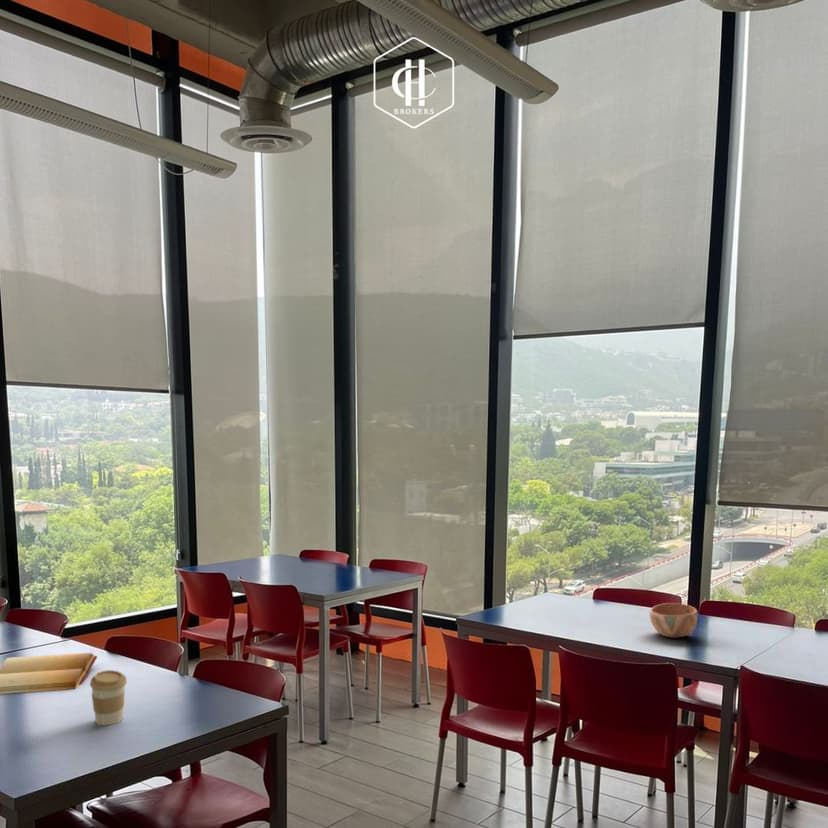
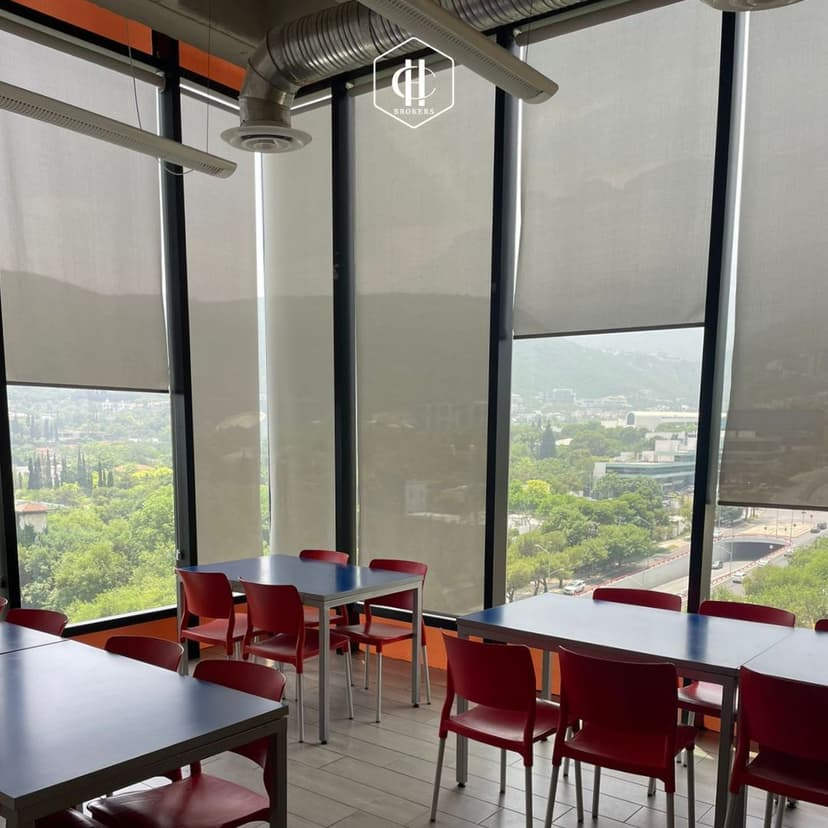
- bible (42, 672)
- coffee cup (108, 697)
- bowl (673, 620)
